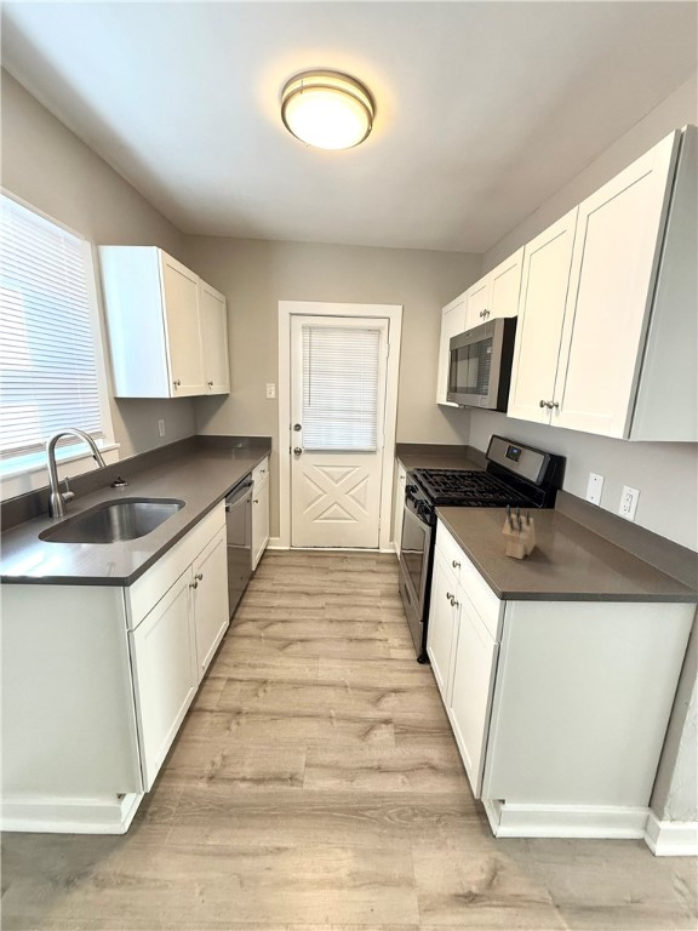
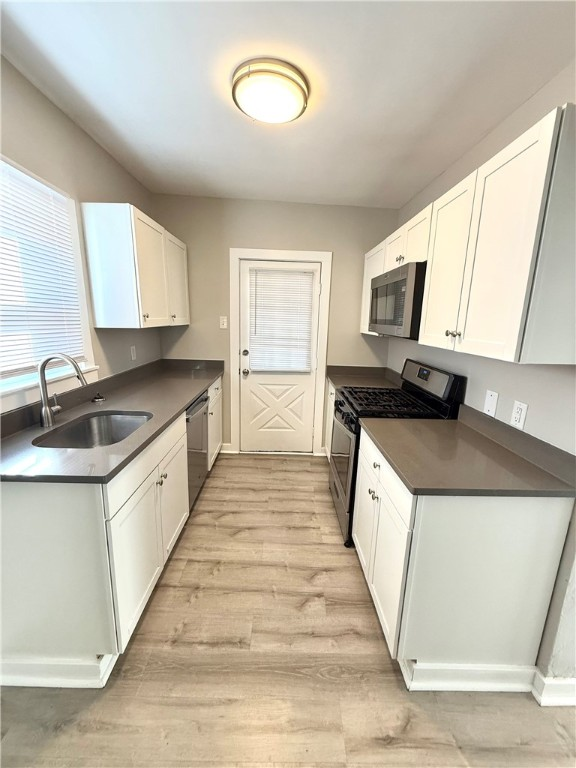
- knife block (520, 526)
